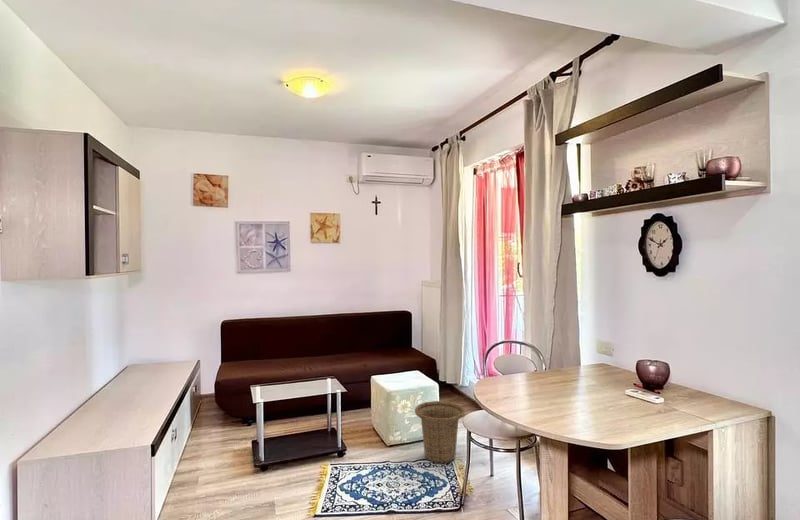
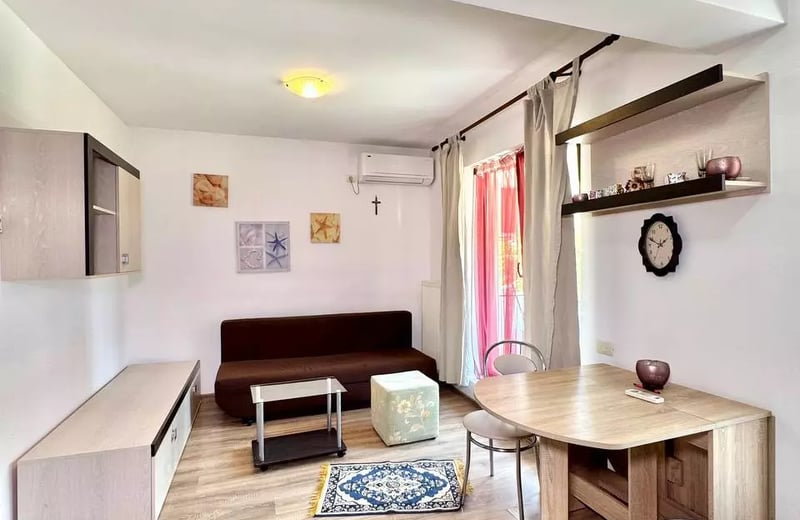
- basket (439, 432)
